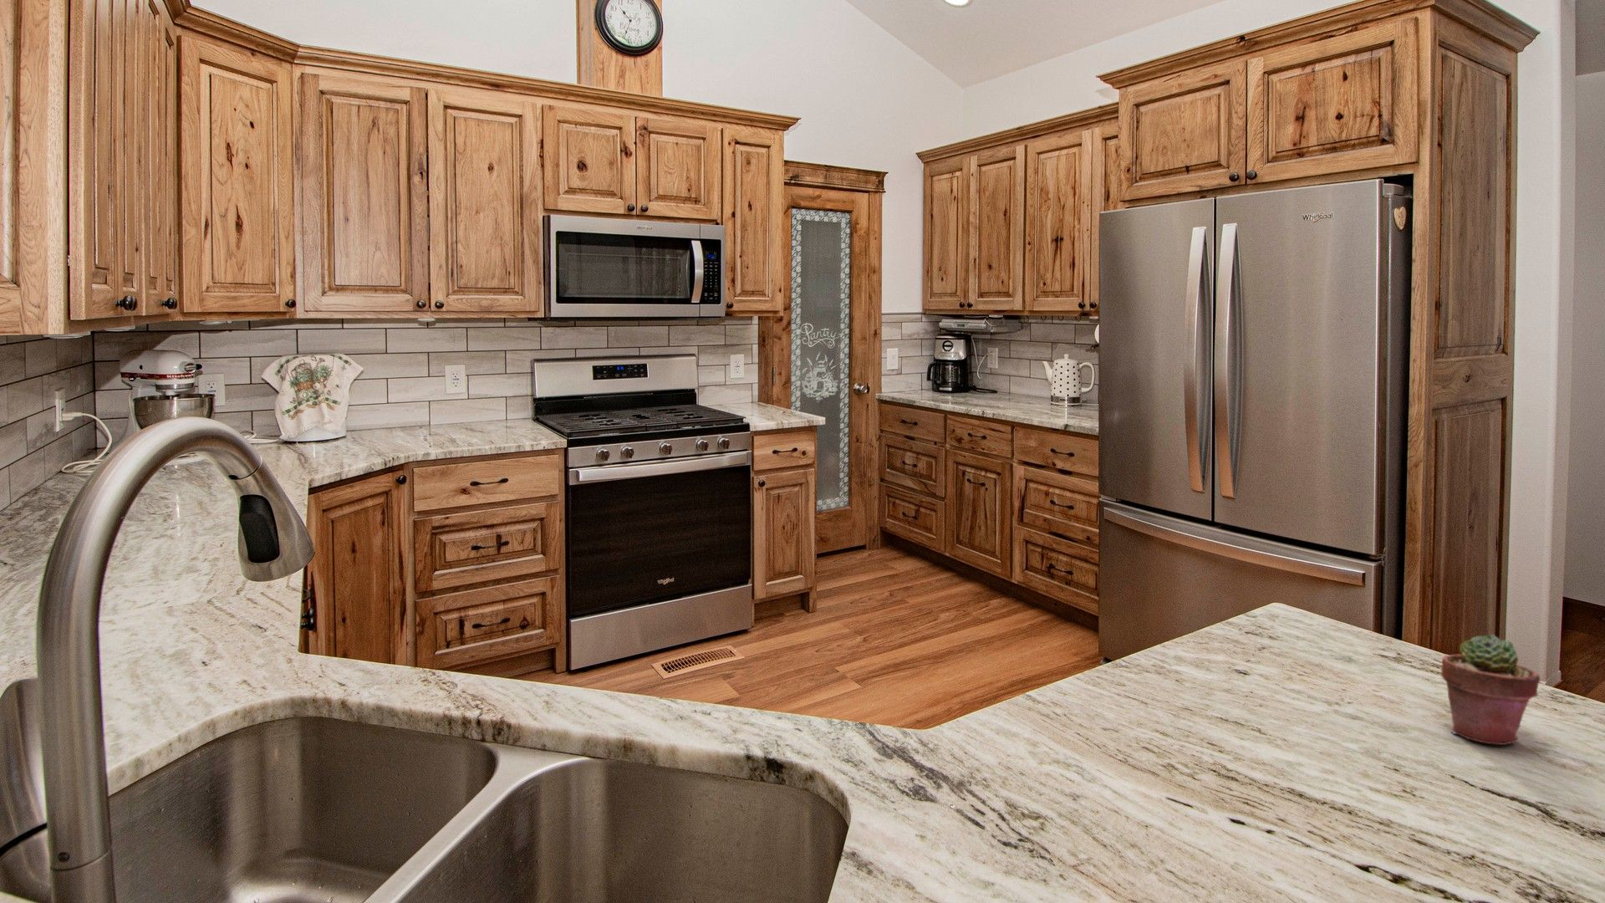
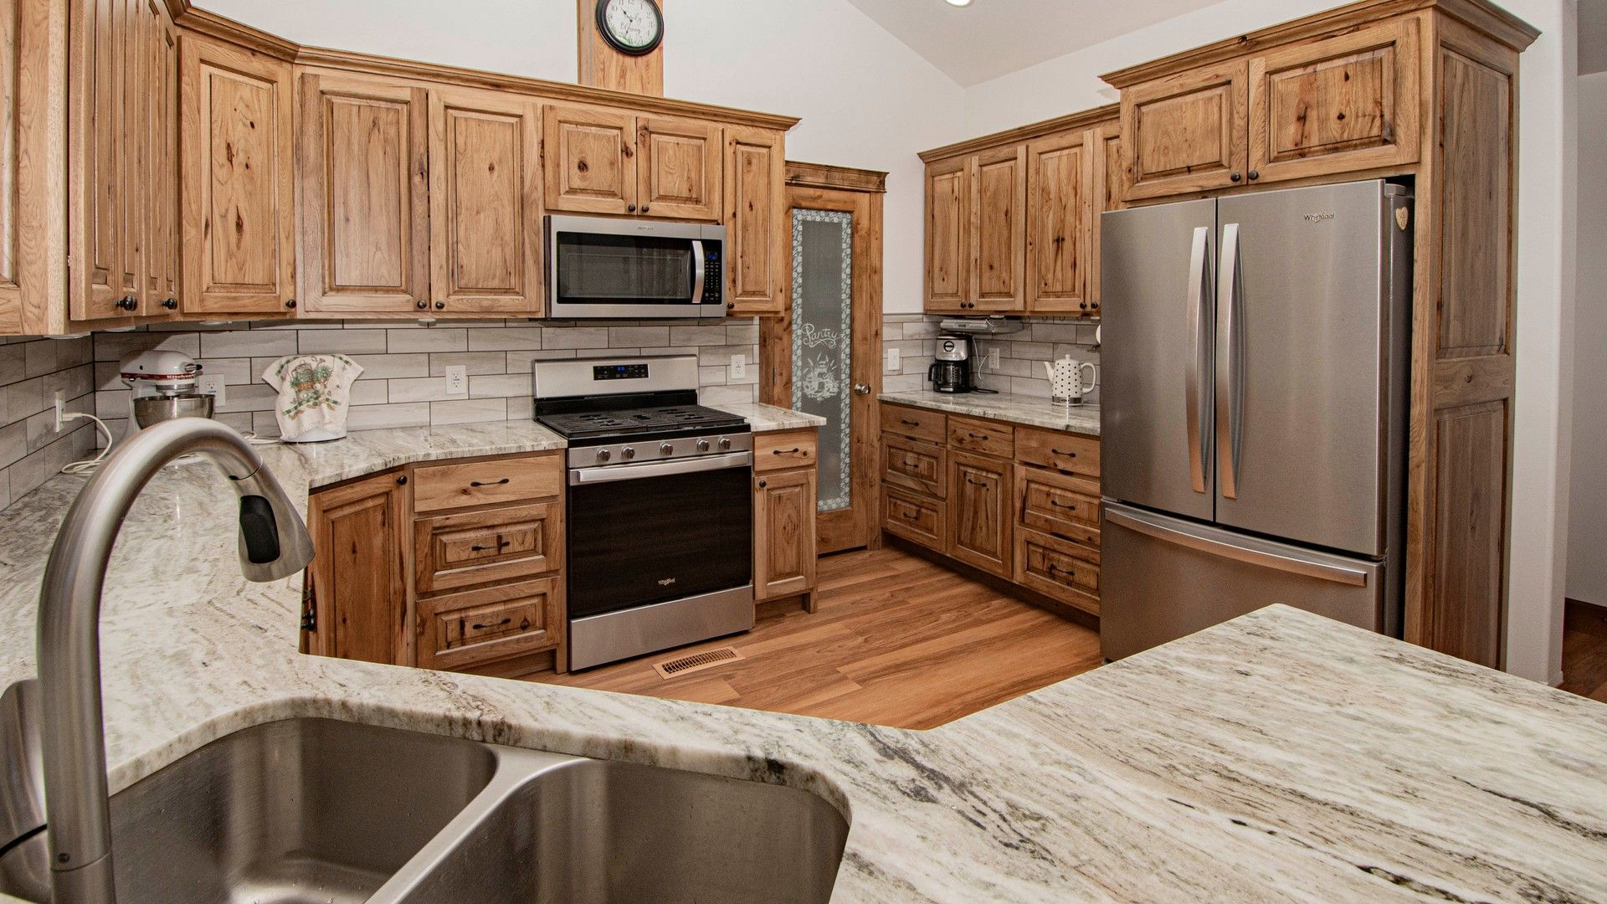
- potted succulent (1487, 686)
